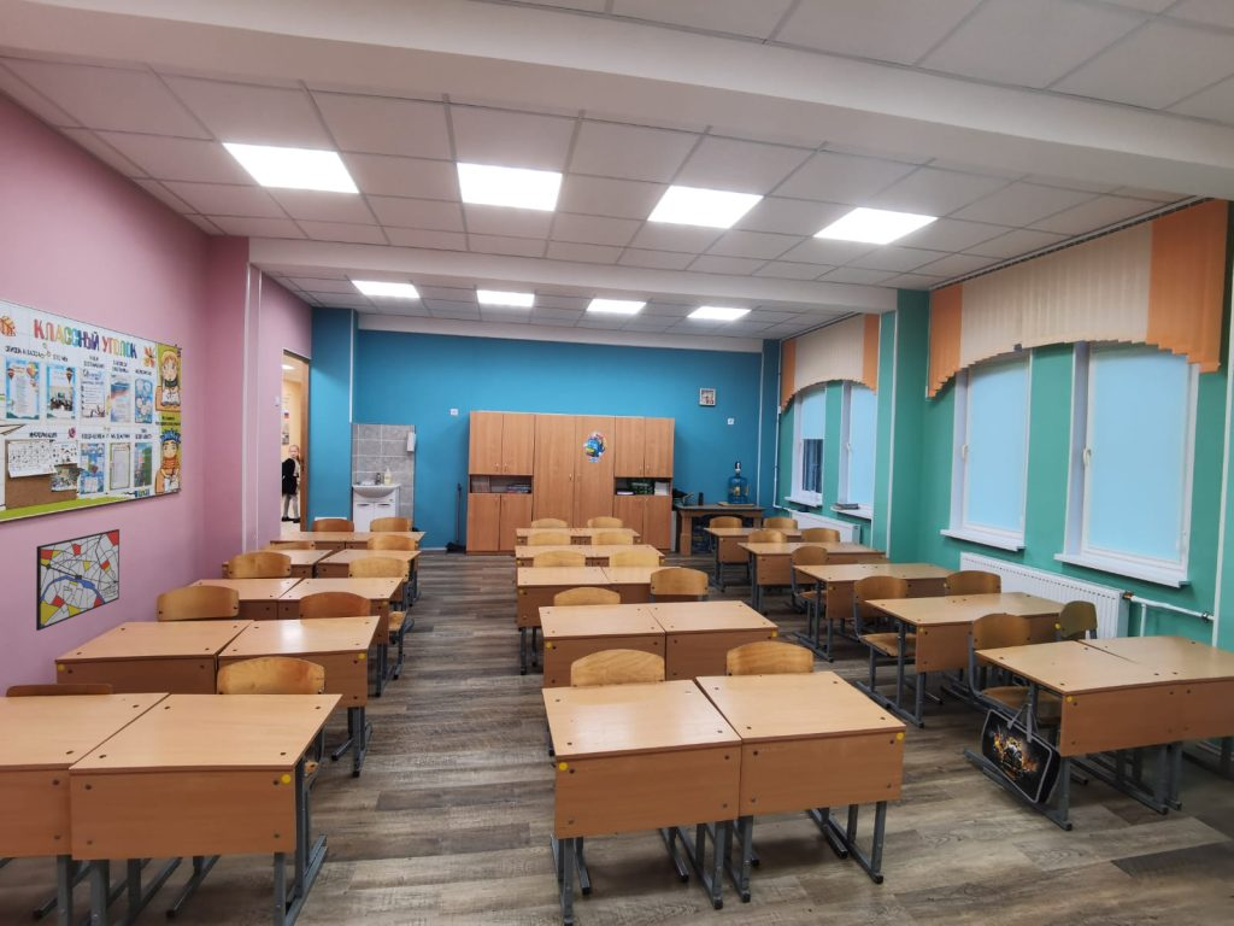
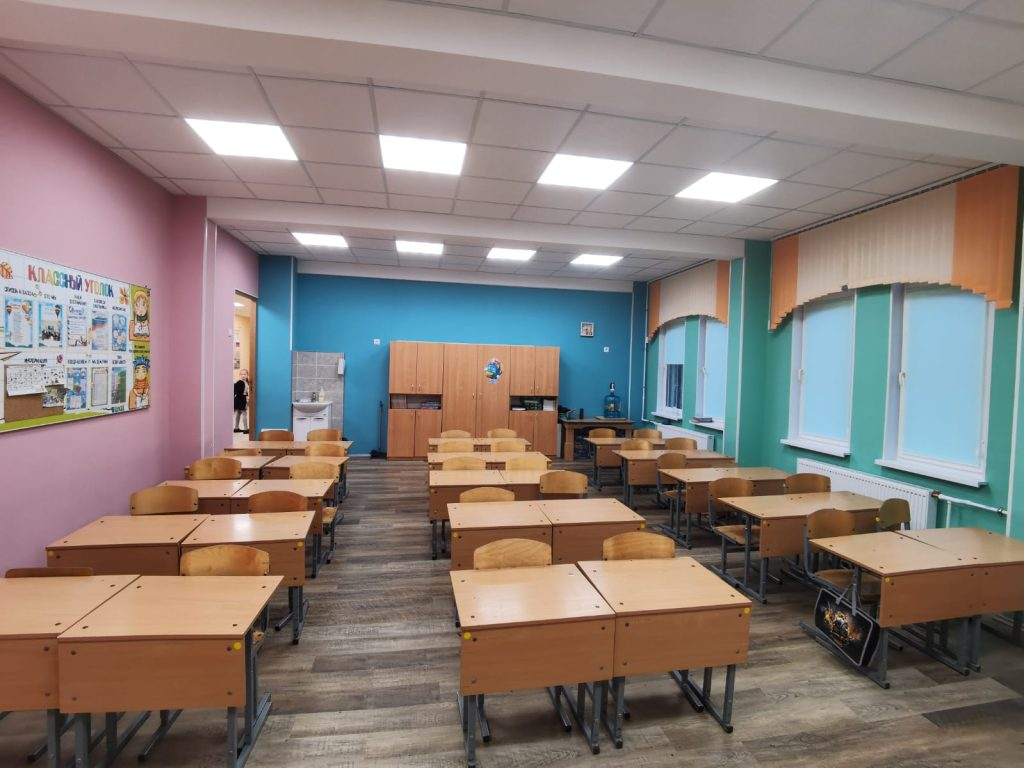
- wall art (81, 575)
